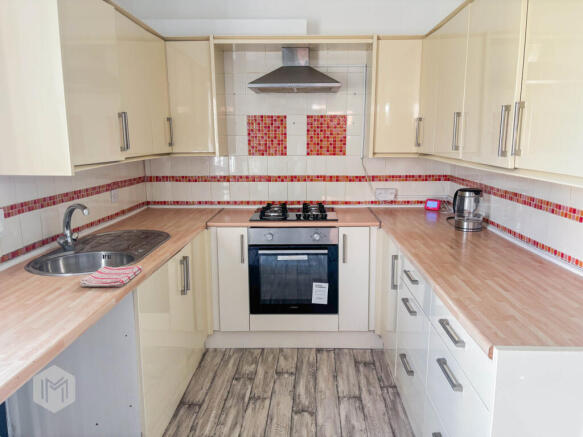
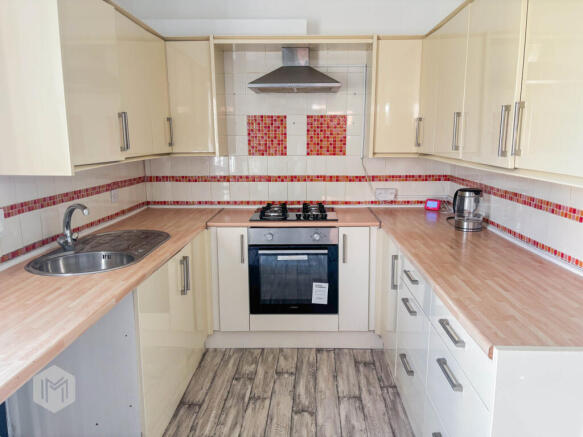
- dish towel (113, 274)
